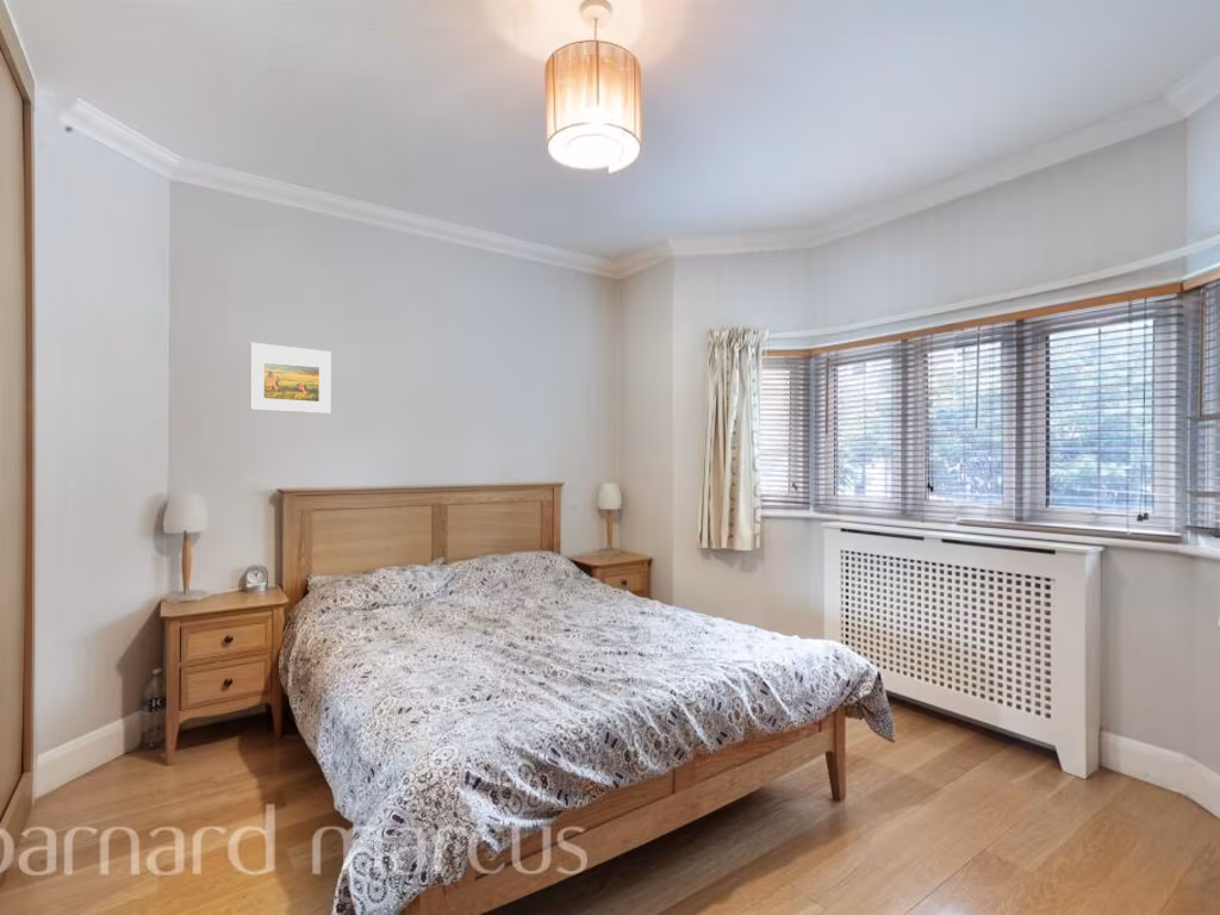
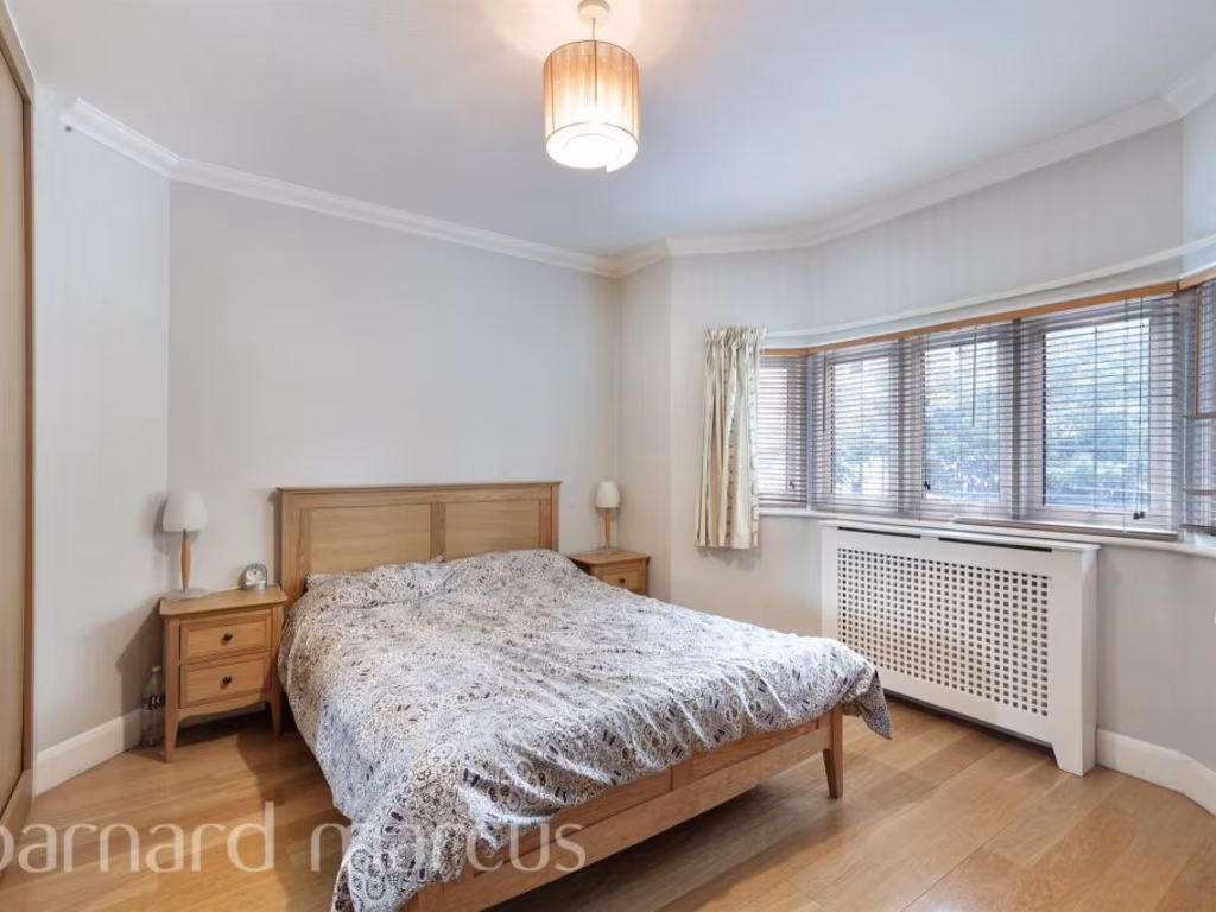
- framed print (292, 379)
